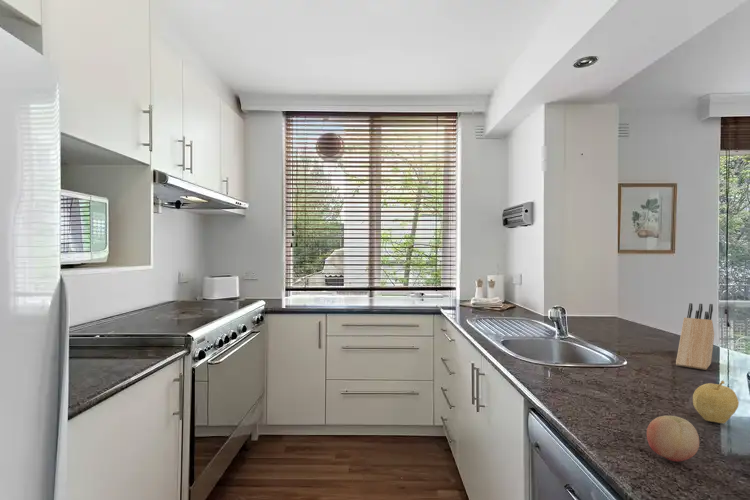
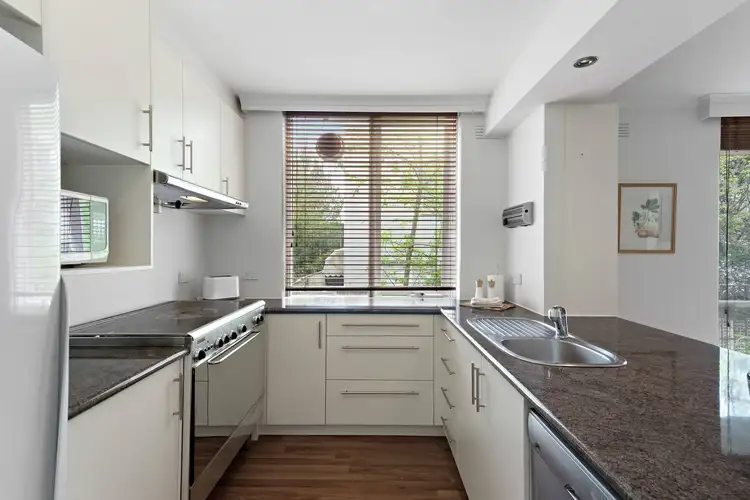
- fruit (672, 438)
- knife block (696, 333)
- fruit (715, 399)
